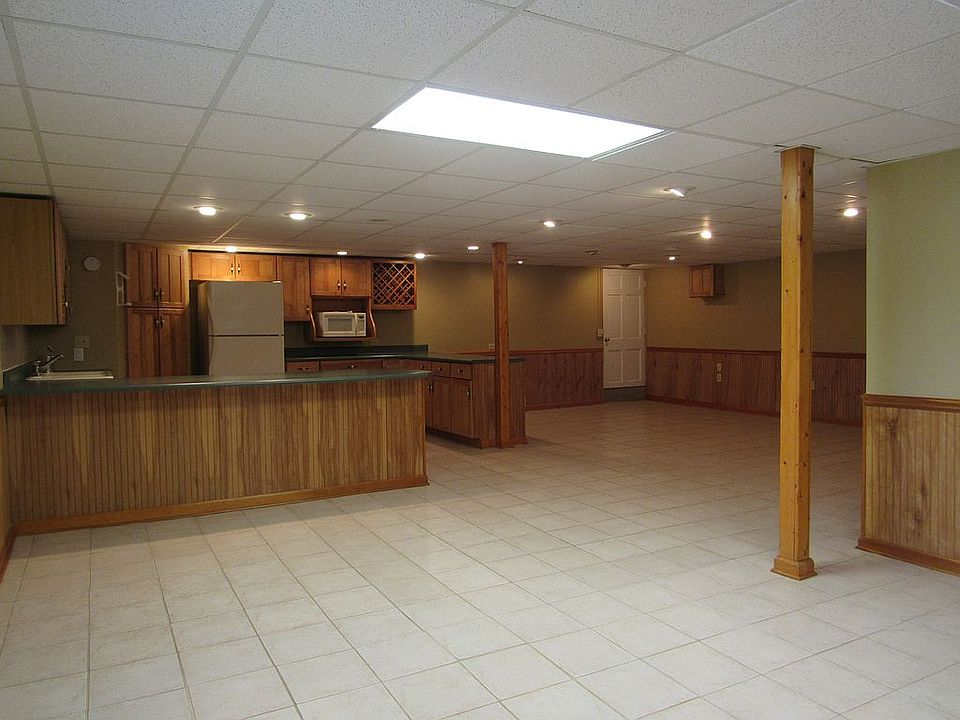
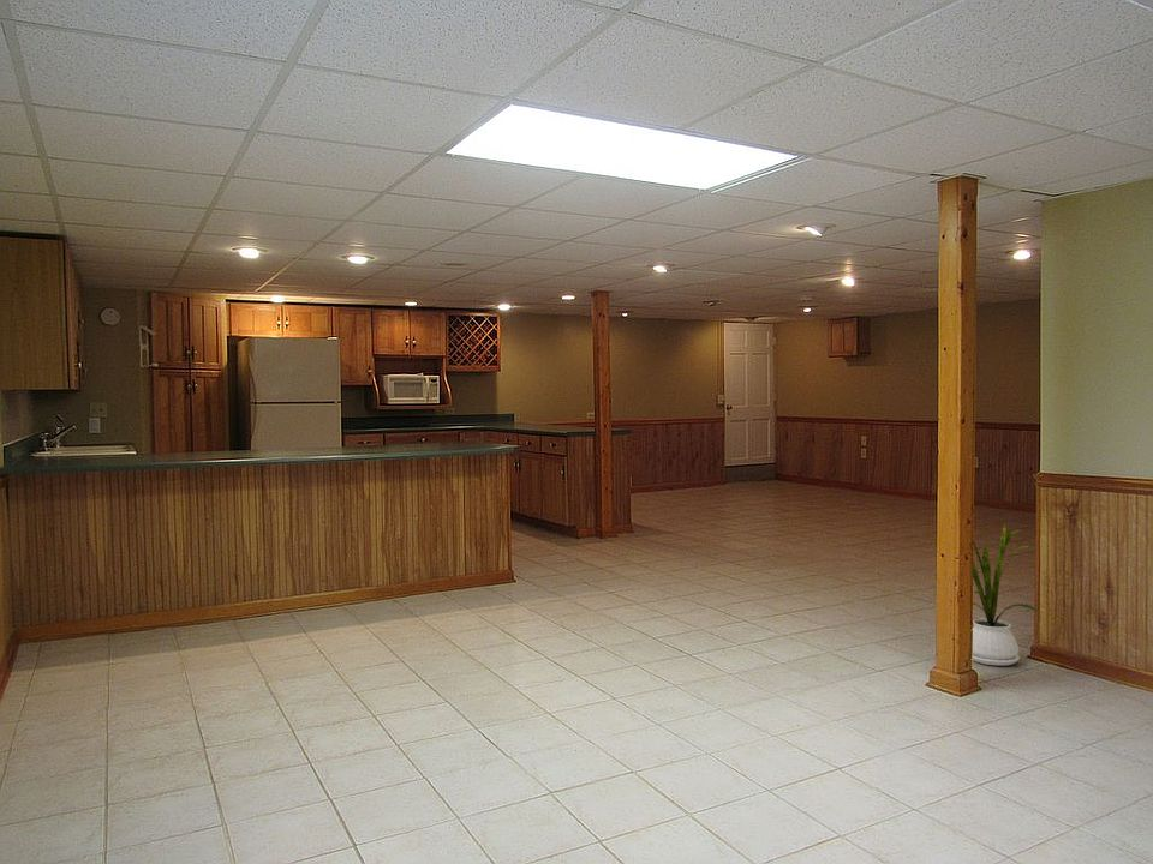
+ house plant (986, 584)
